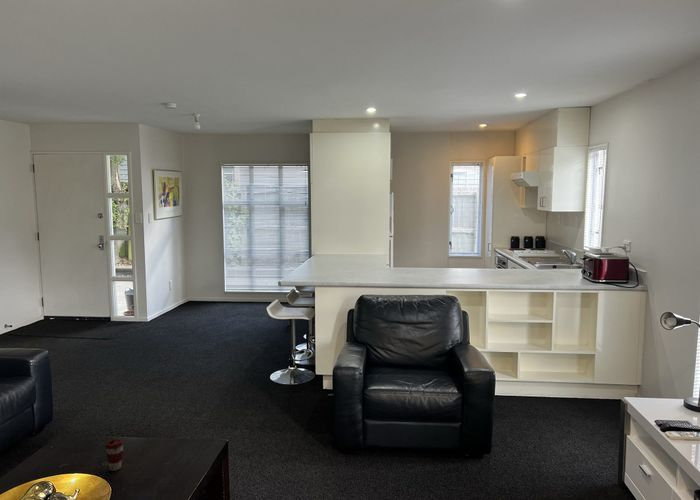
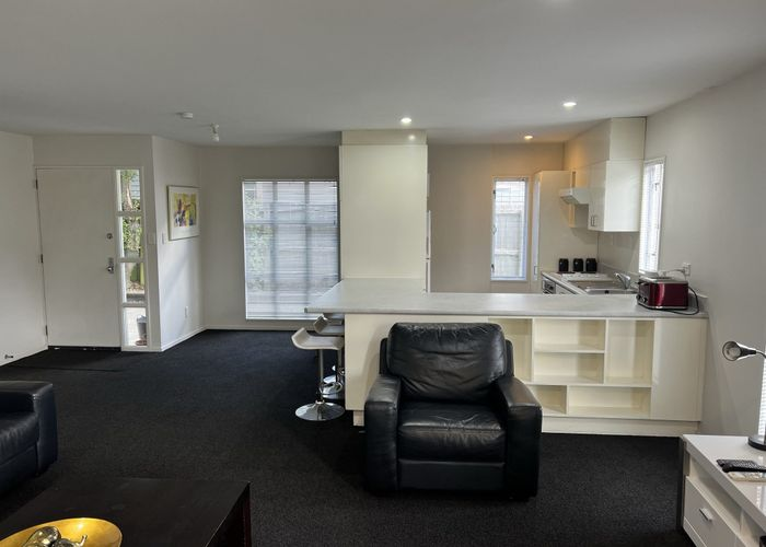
- coffee cup (114, 455)
